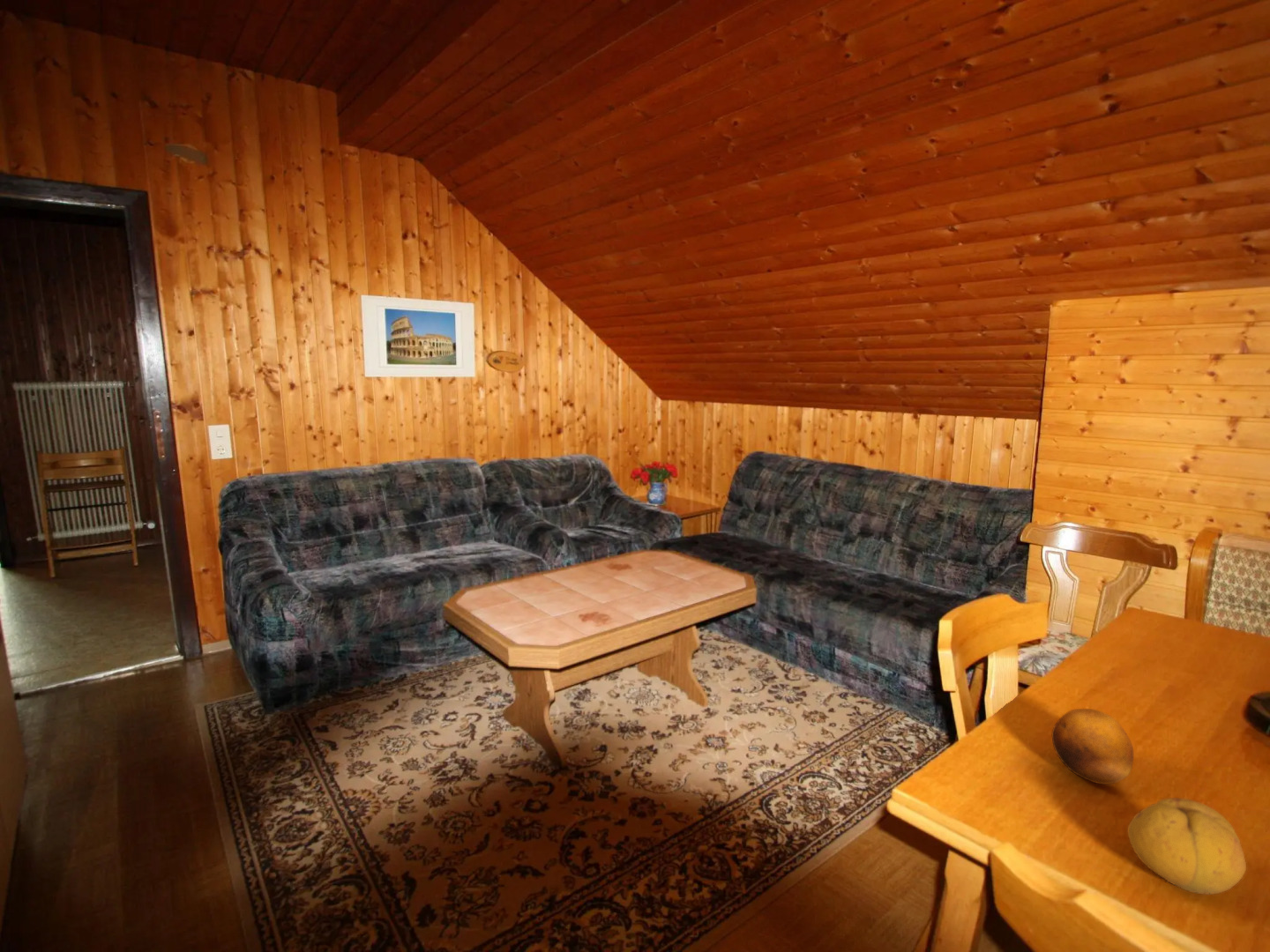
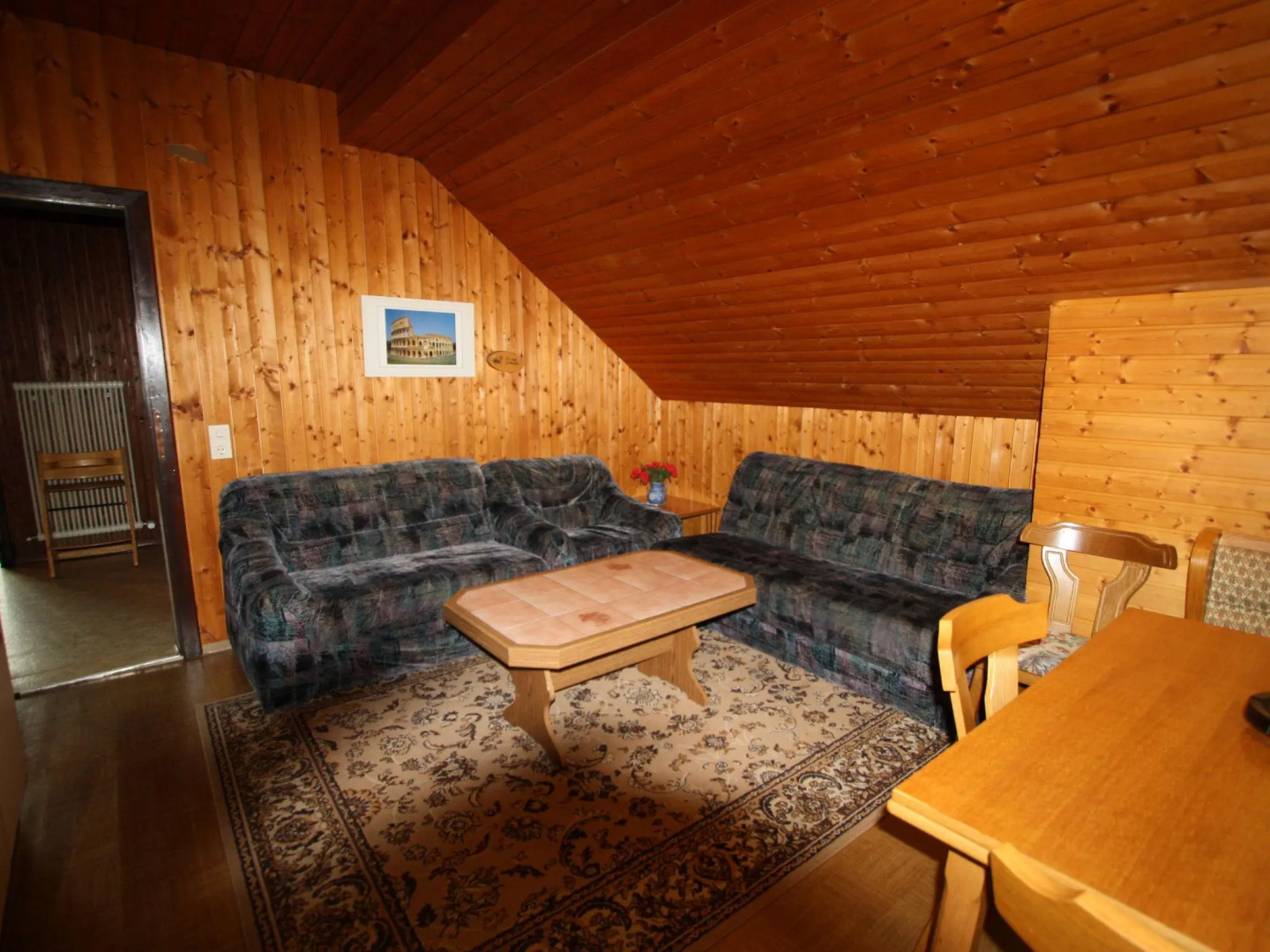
- fruit (1091, 743)
- fruit (1185, 844)
